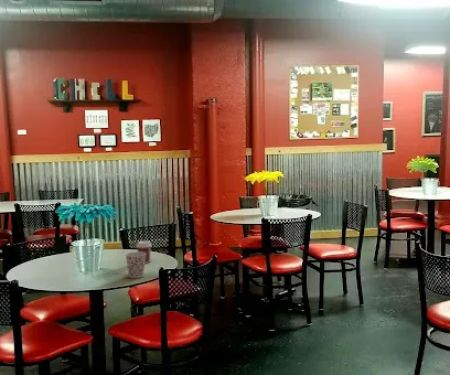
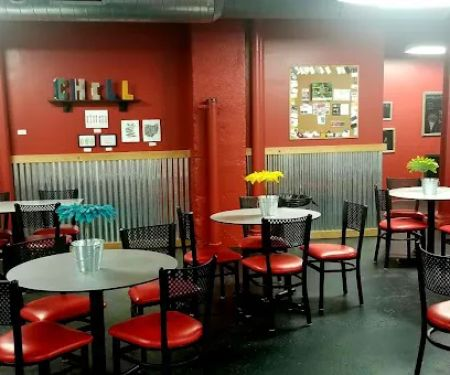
- cup (136, 265)
- coffee cup (144, 251)
